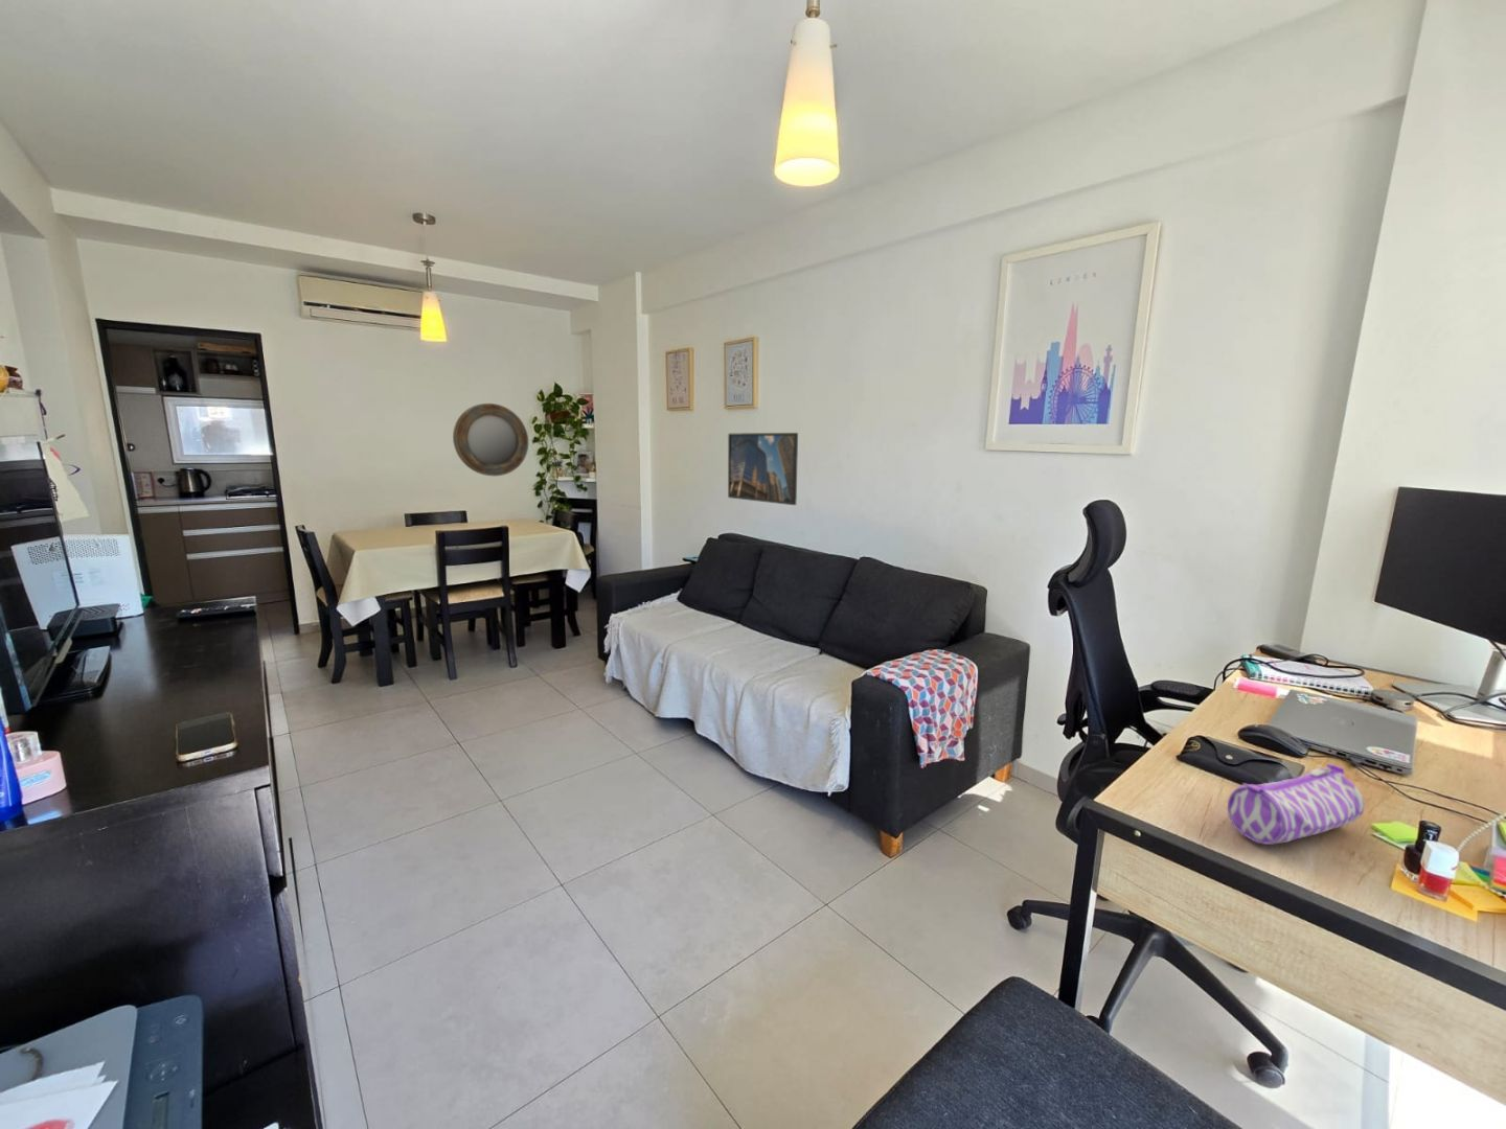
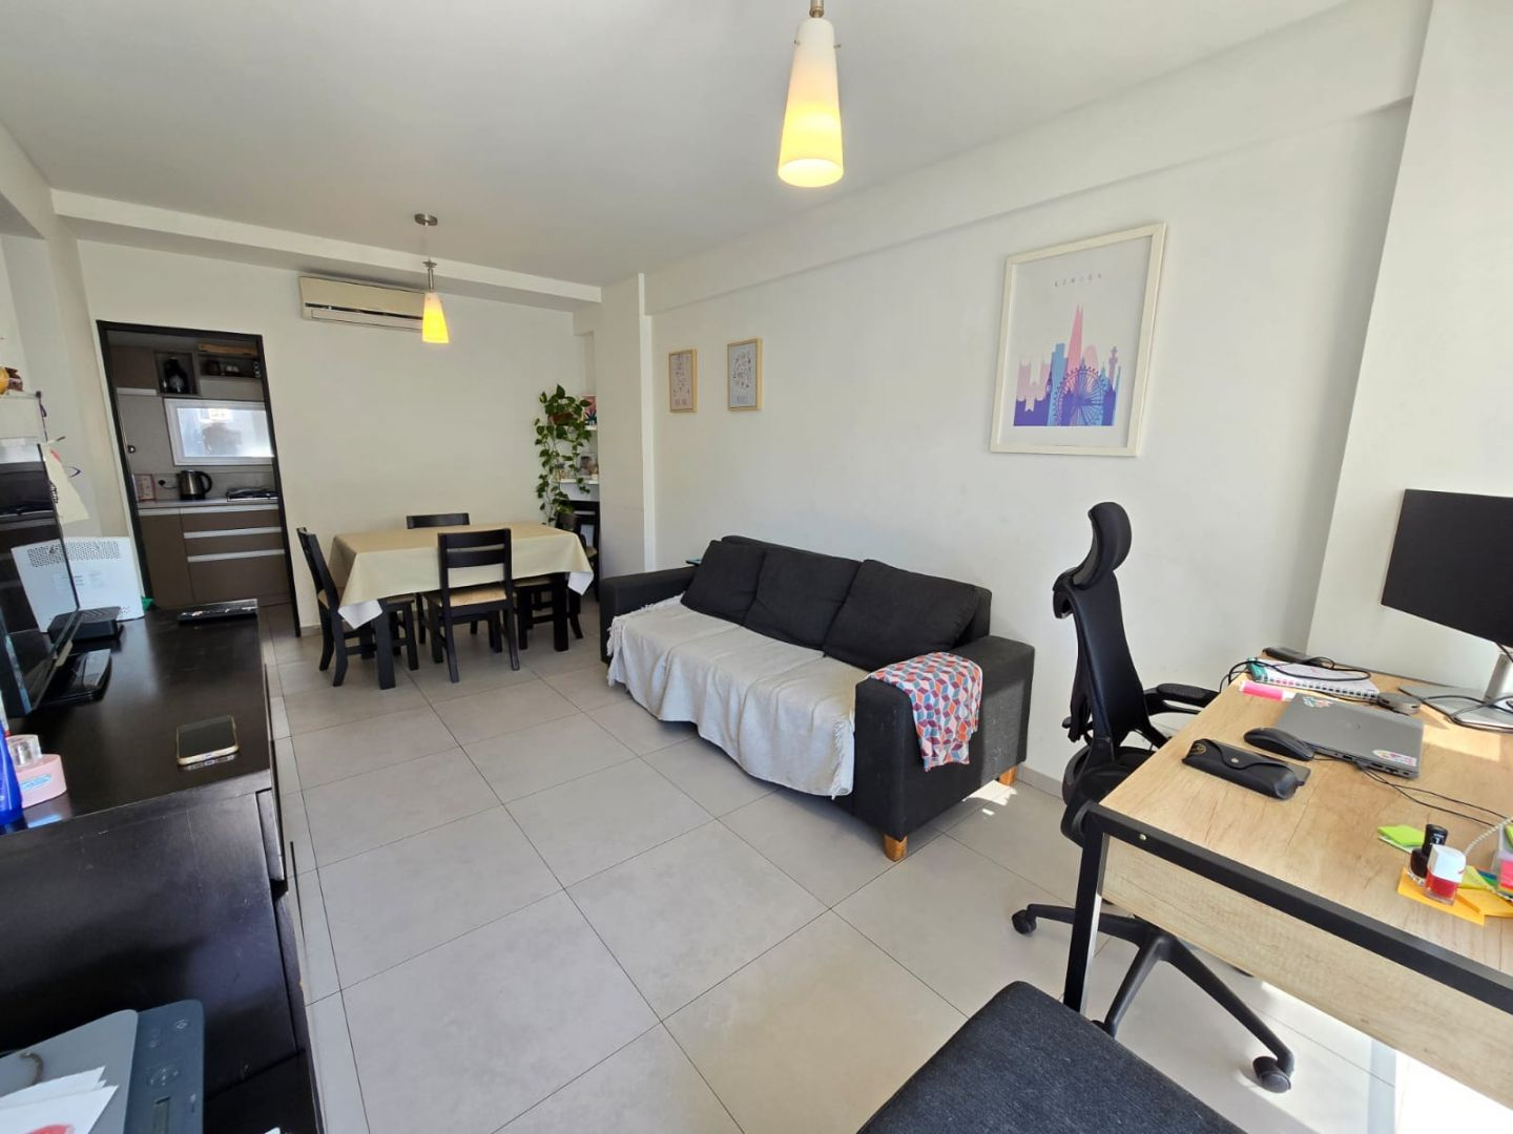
- home mirror (492, 440)
- pencil case (1296, 803)
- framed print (760, 467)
